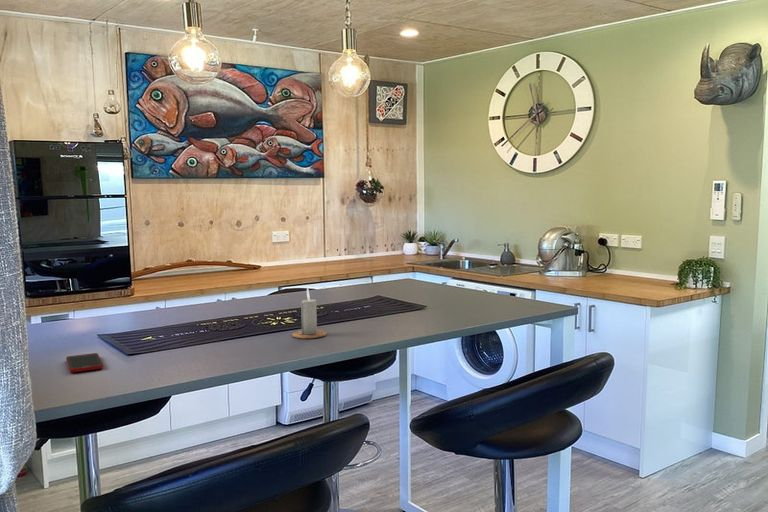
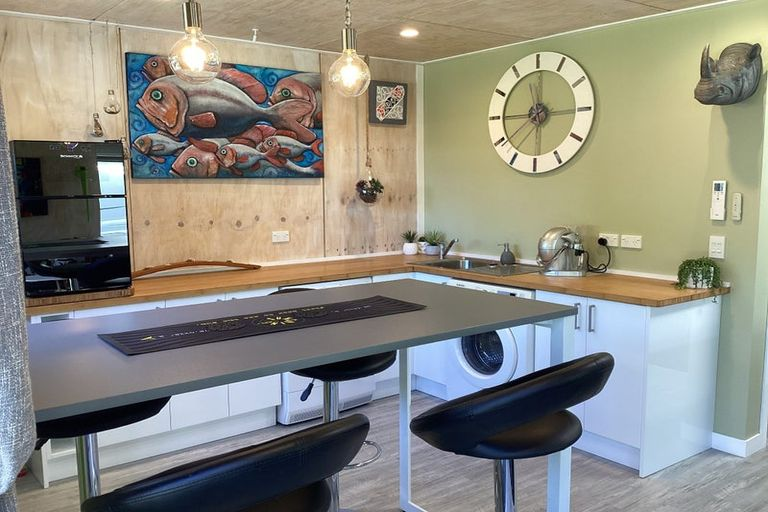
- cell phone (84, 362)
- candle (308, 310)
